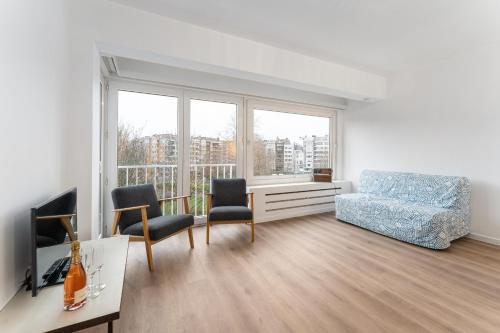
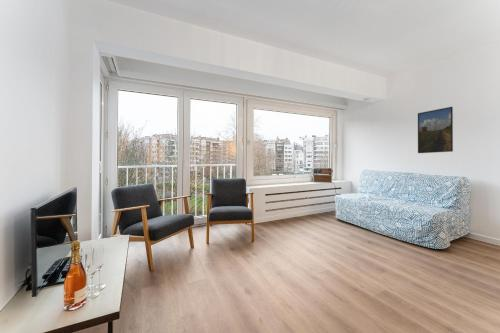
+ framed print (434, 131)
